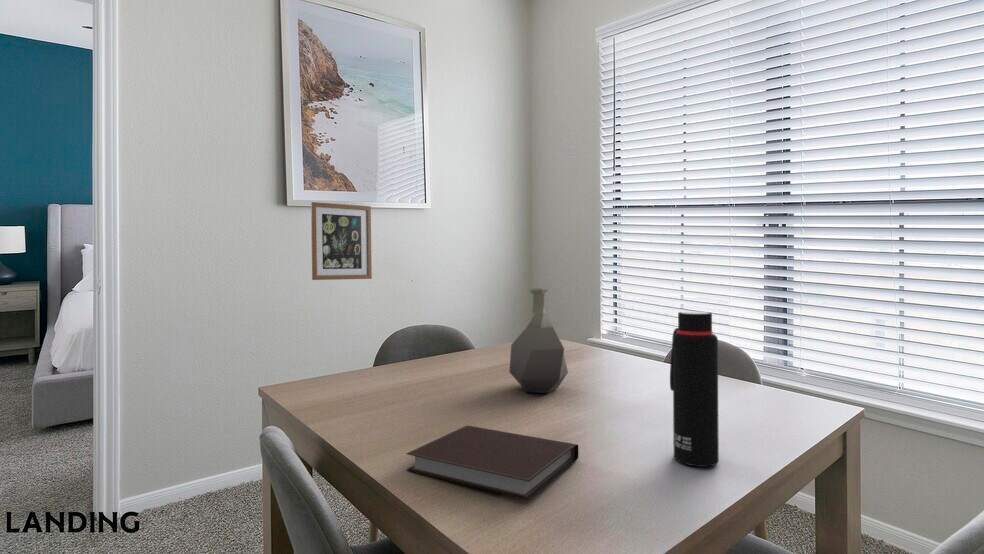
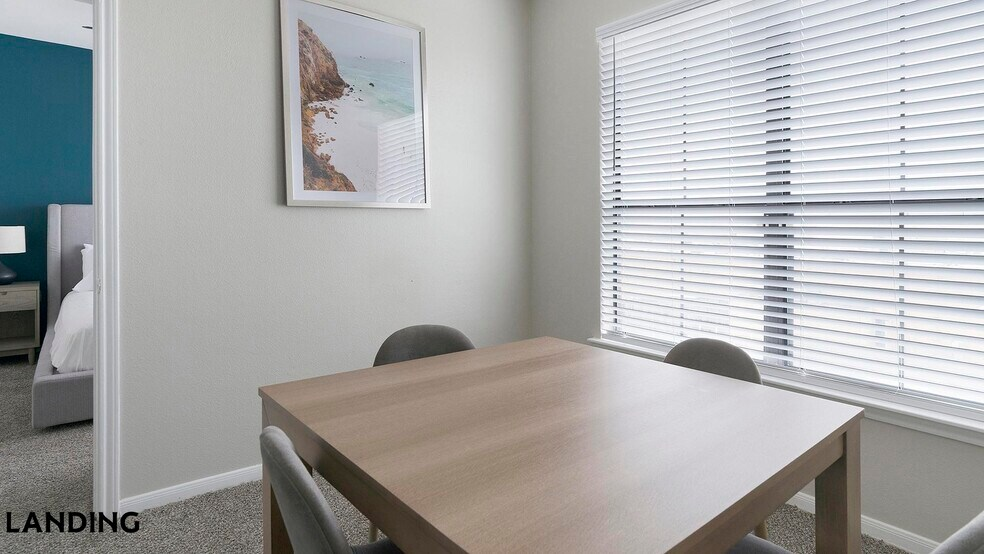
- wall art (342, 241)
- notebook (494, 456)
- water bottle (692, 385)
- vase (539, 338)
